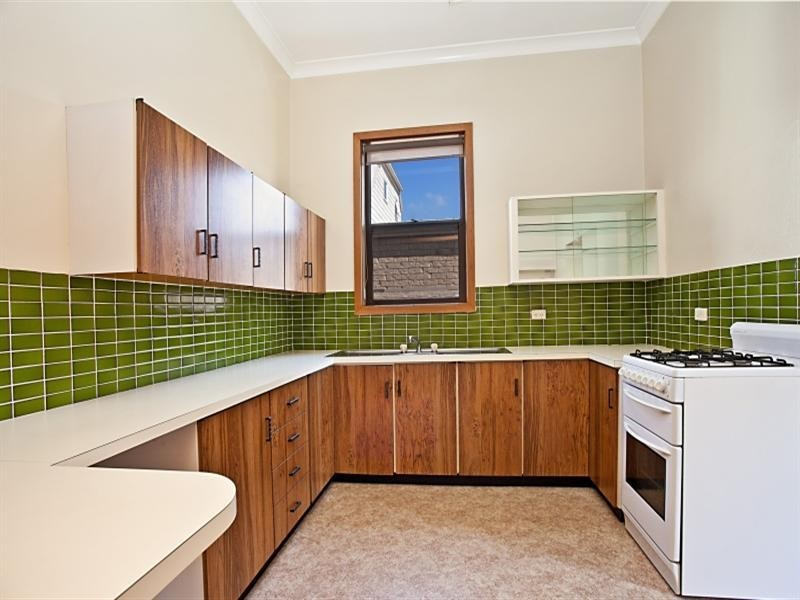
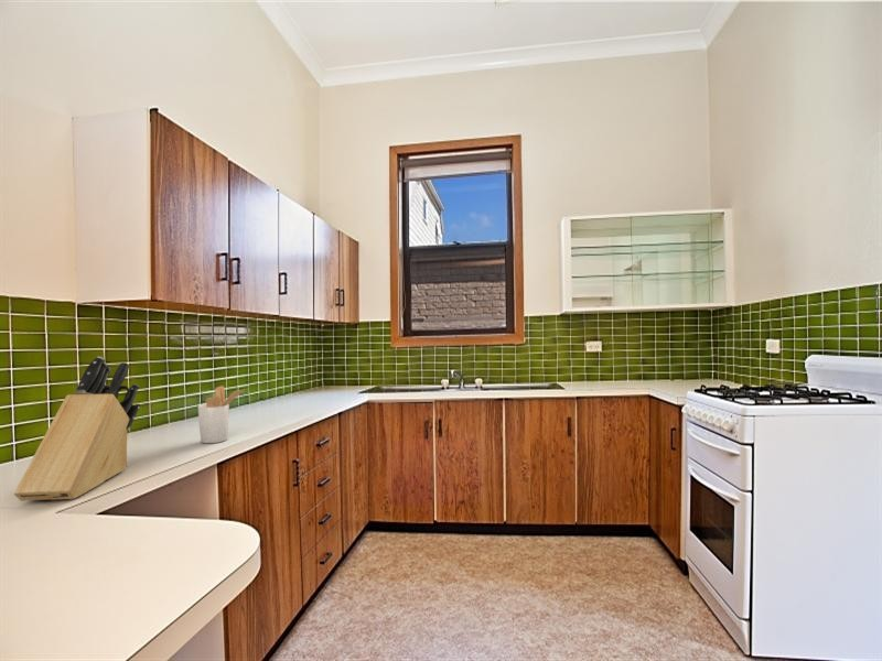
+ knife block (87, 420)
+ utensil holder (222, 413)
